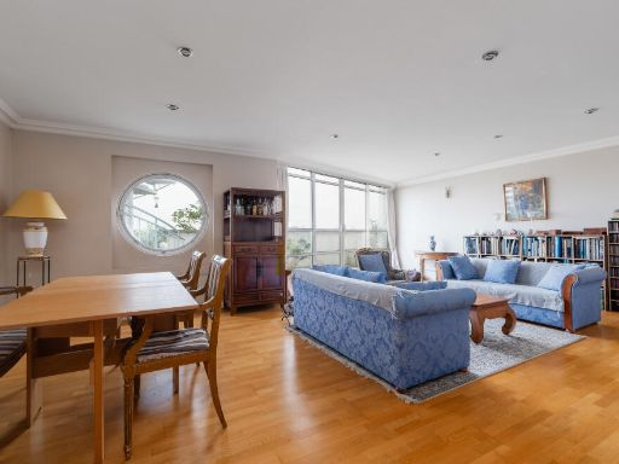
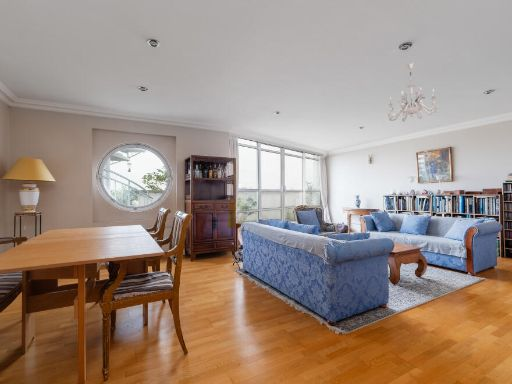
+ chandelier (411, 91)
